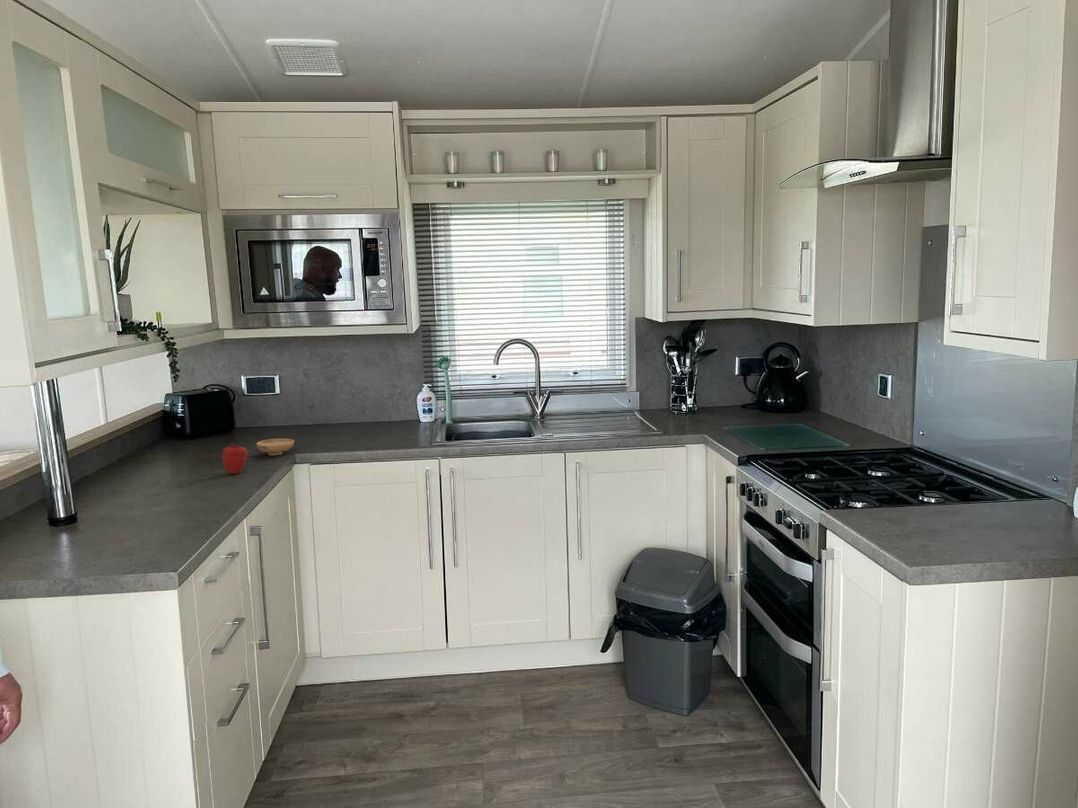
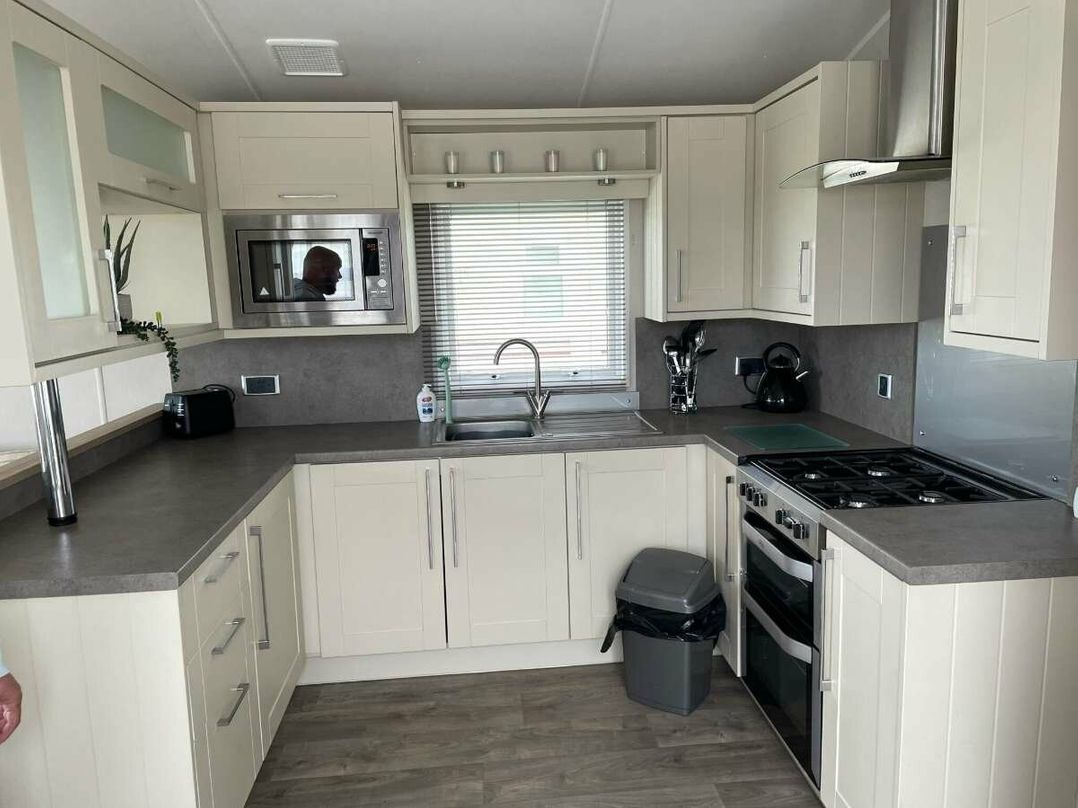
- bowl (275, 447)
- apple (235, 457)
